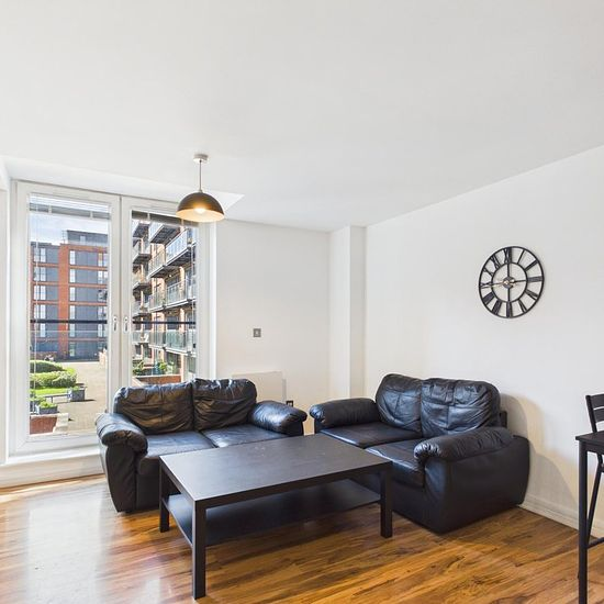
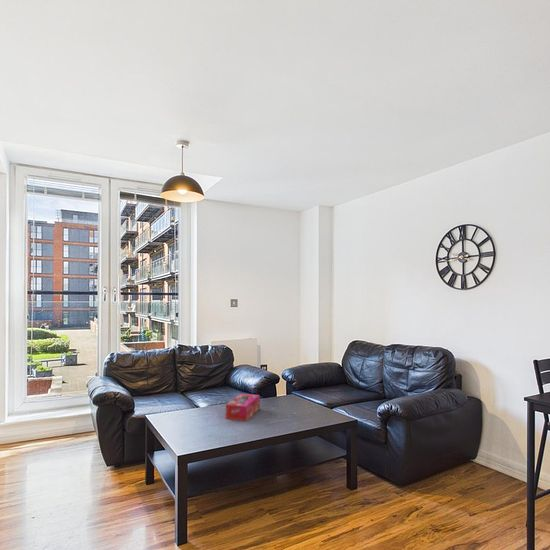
+ tissue box (243, 406)
